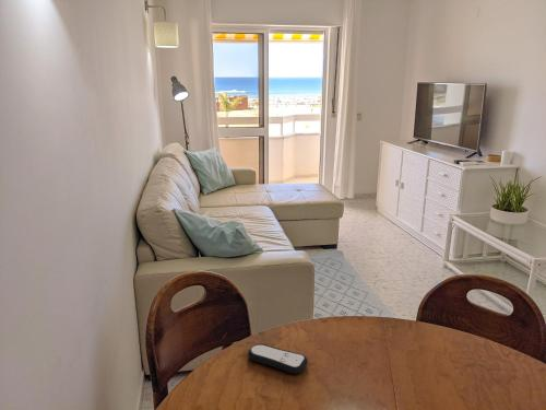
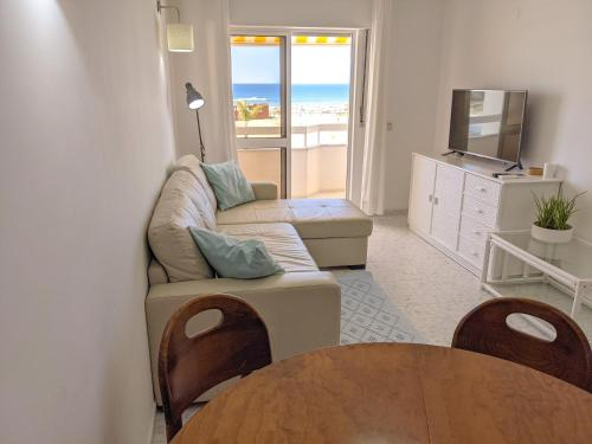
- remote control (276, 356)
